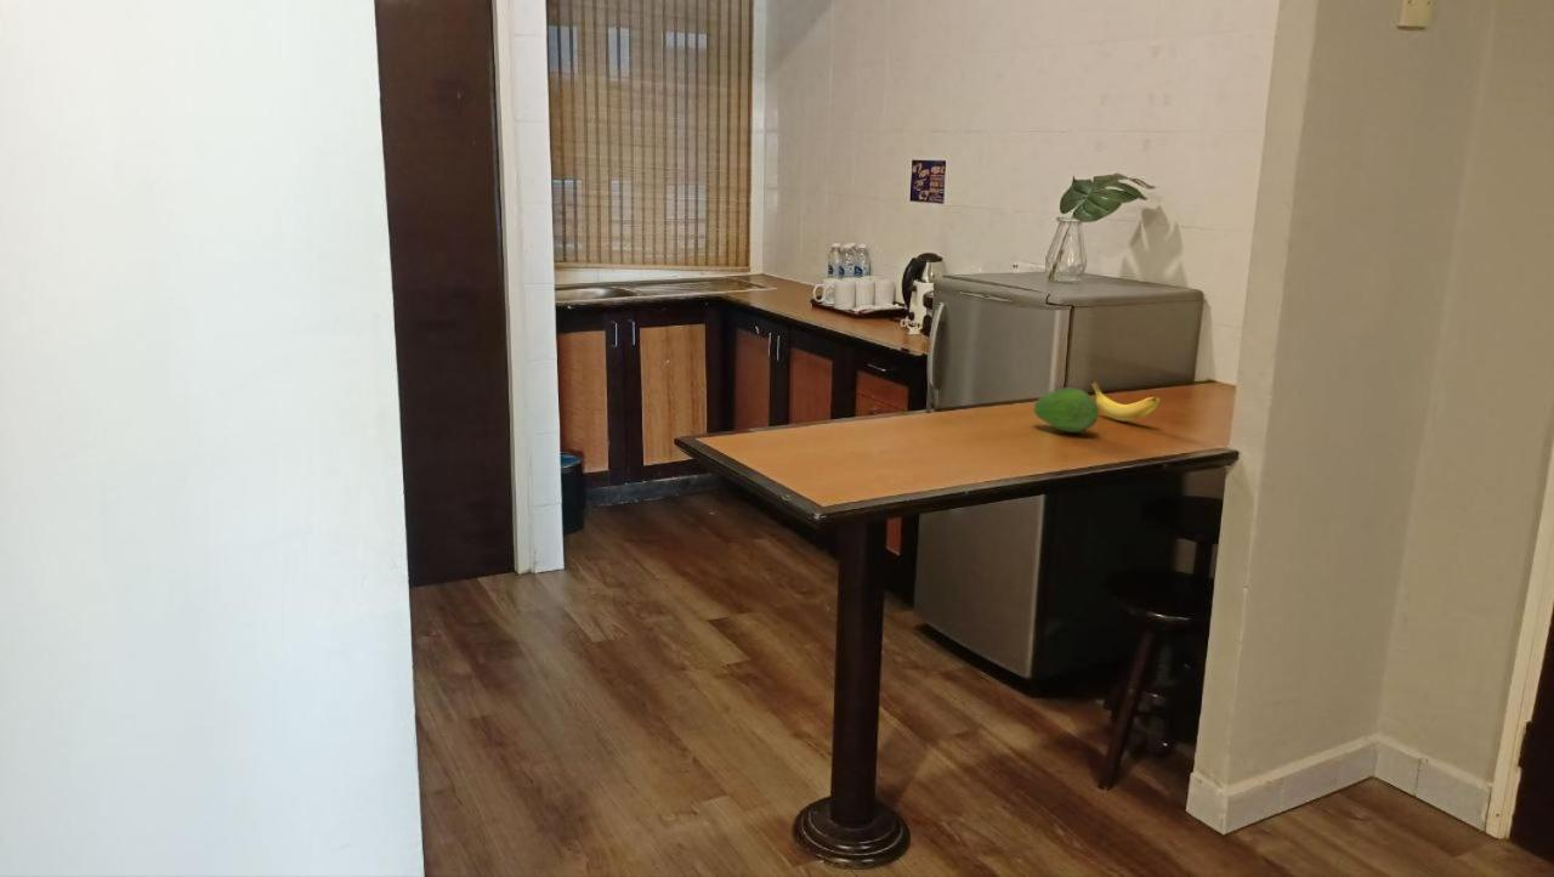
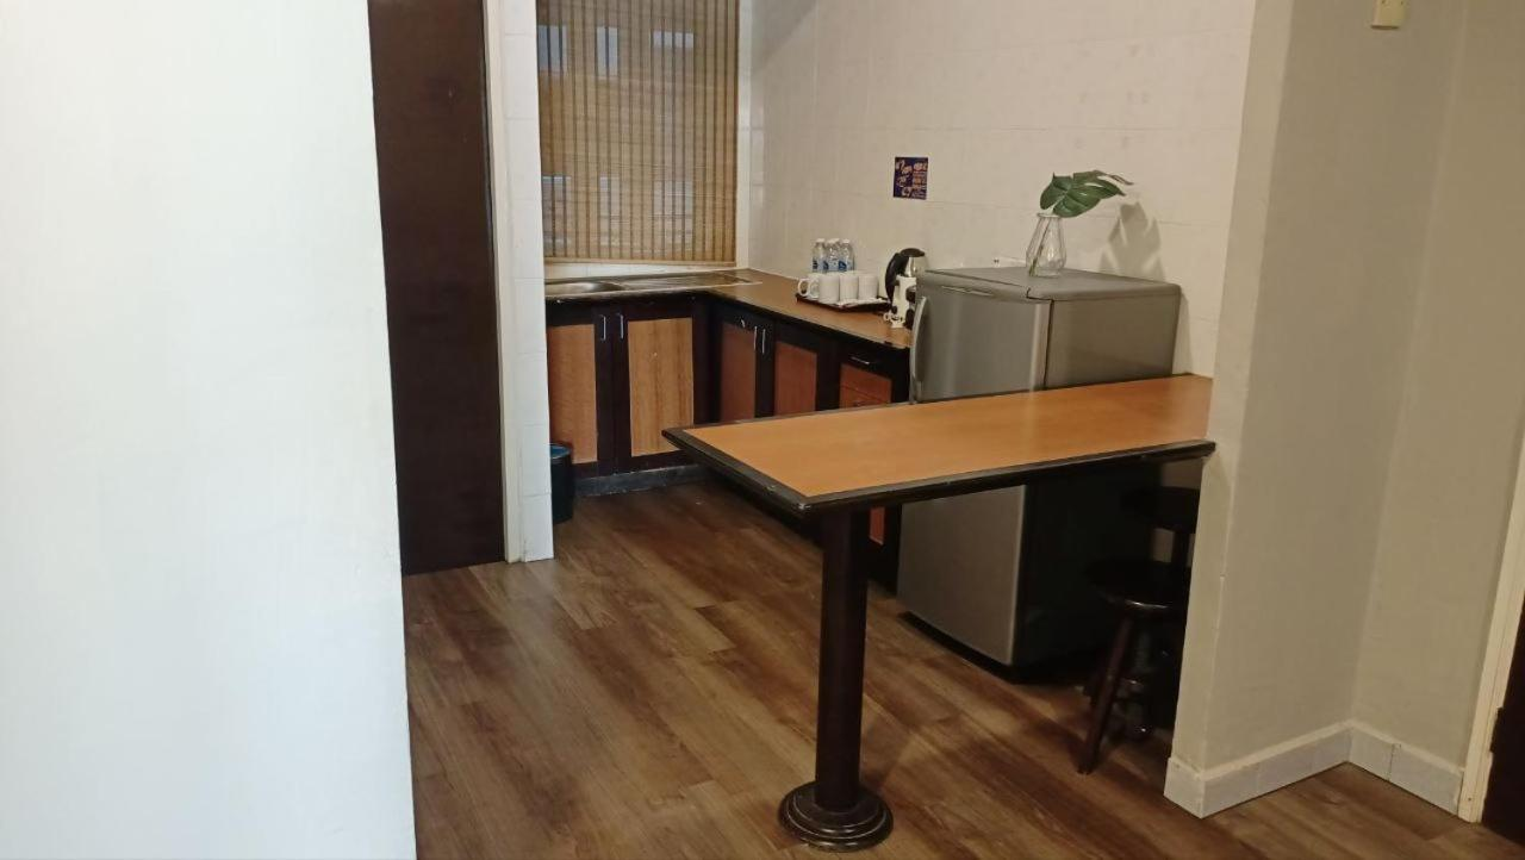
- banana (1123, 404)
- fruit (1065, 408)
